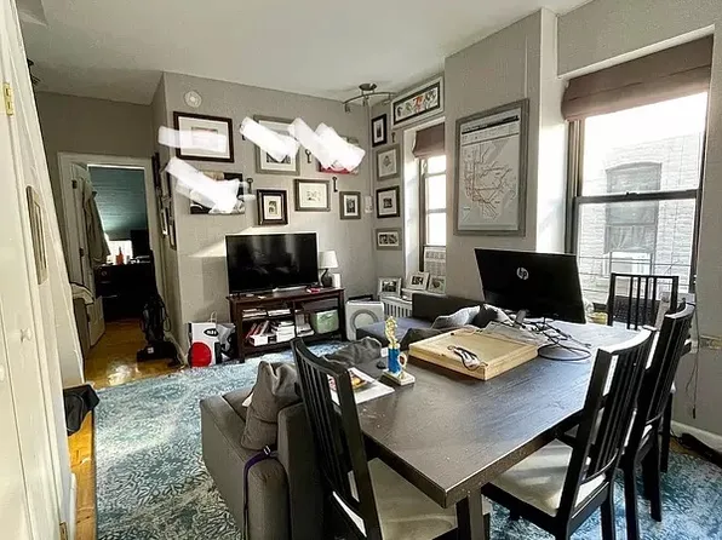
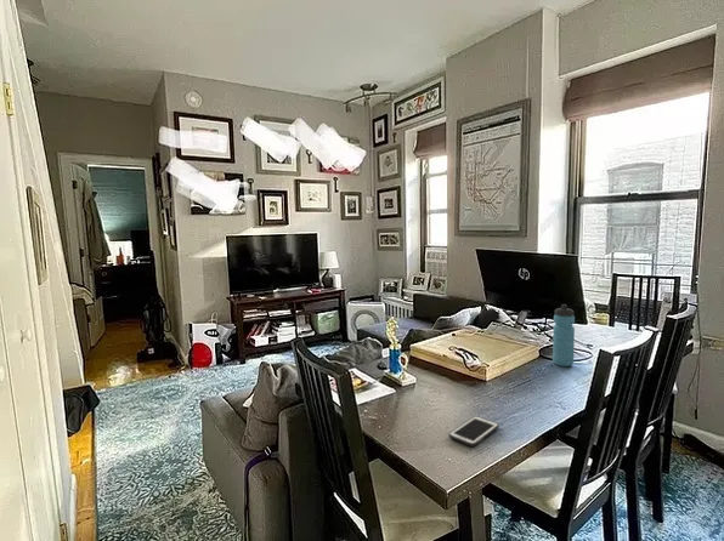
+ cell phone (474, 429)
+ water bottle (564, 334)
